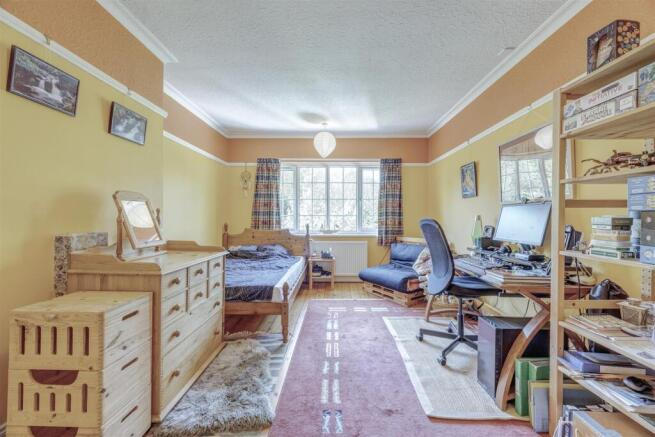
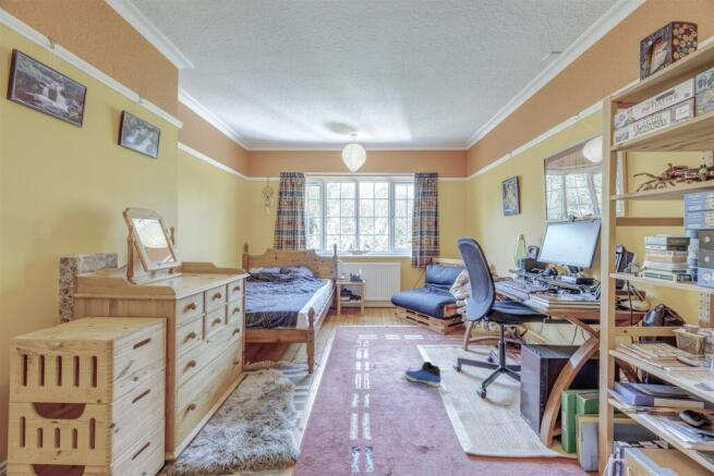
+ sneaker (422, 370)
